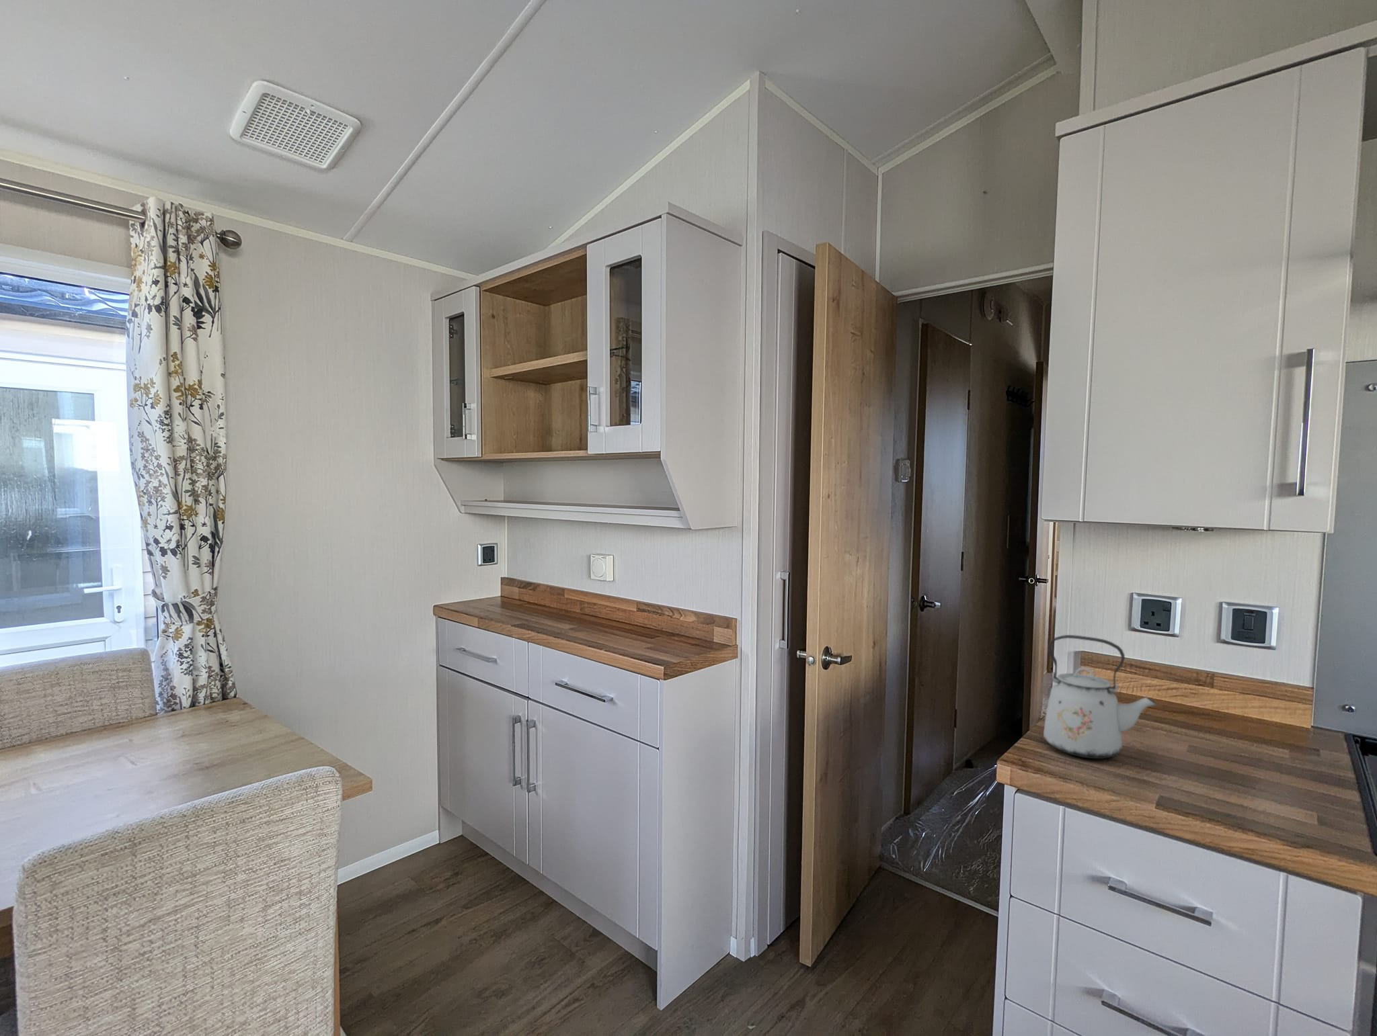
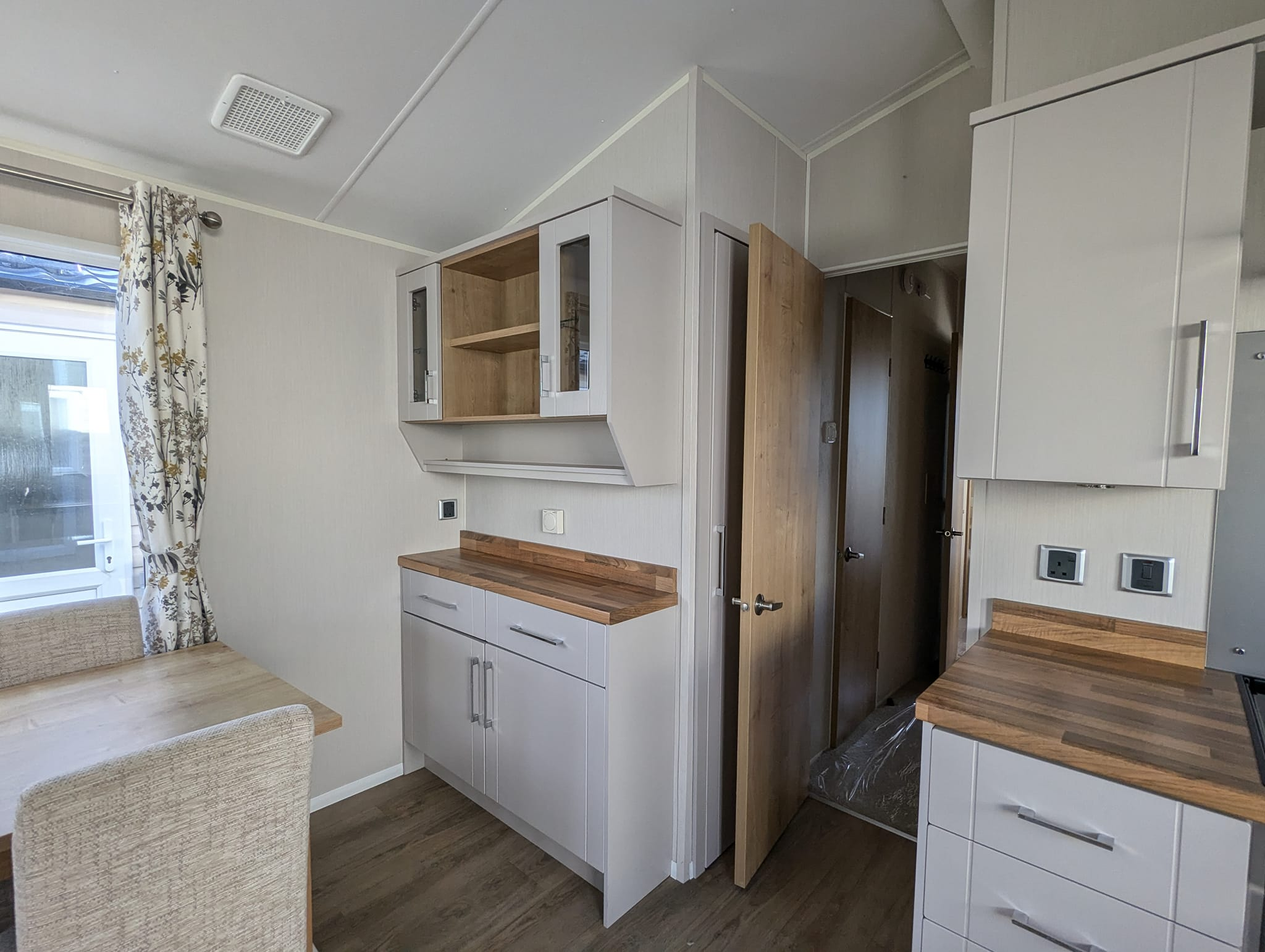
- kettle (1098, 696)
